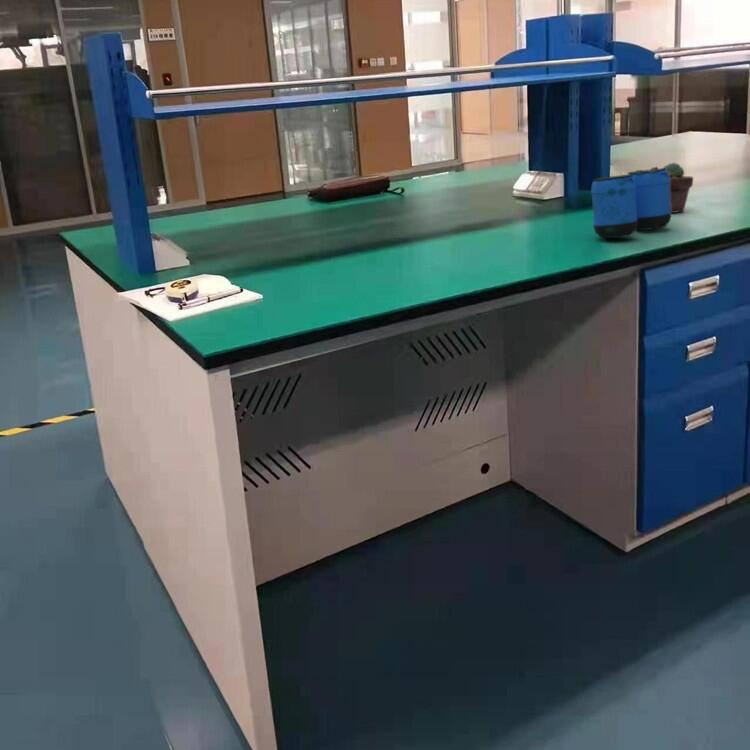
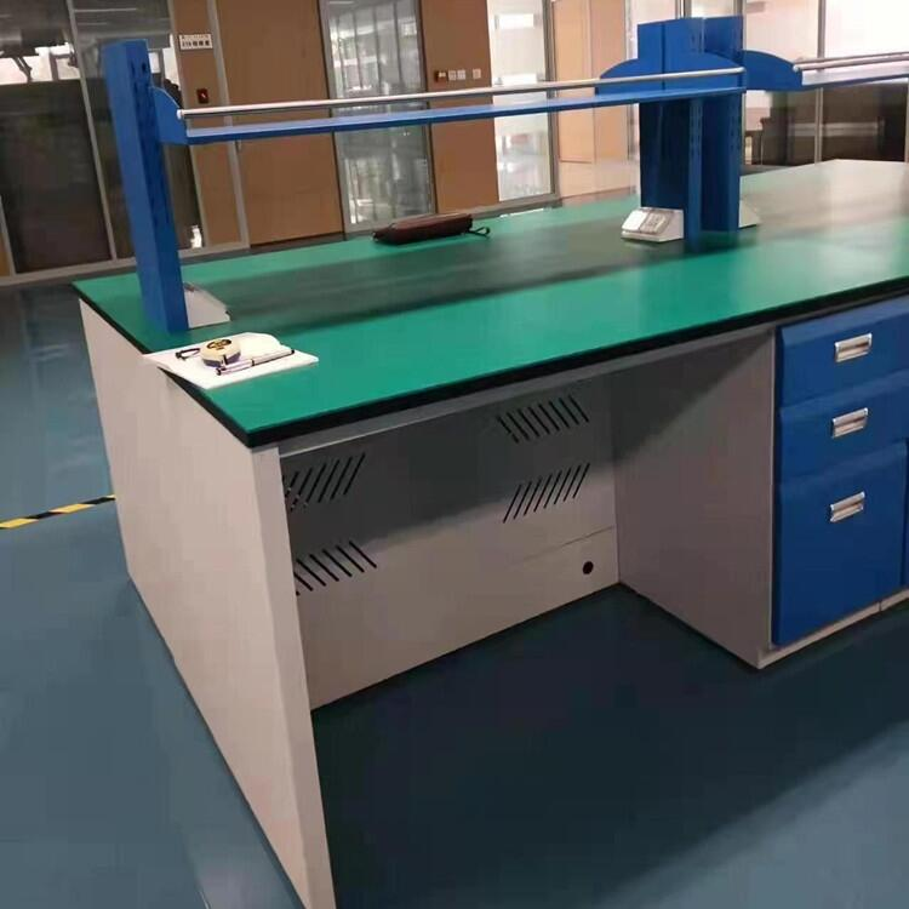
- potted succulent (673, 186)
- barrel (631, 200)
